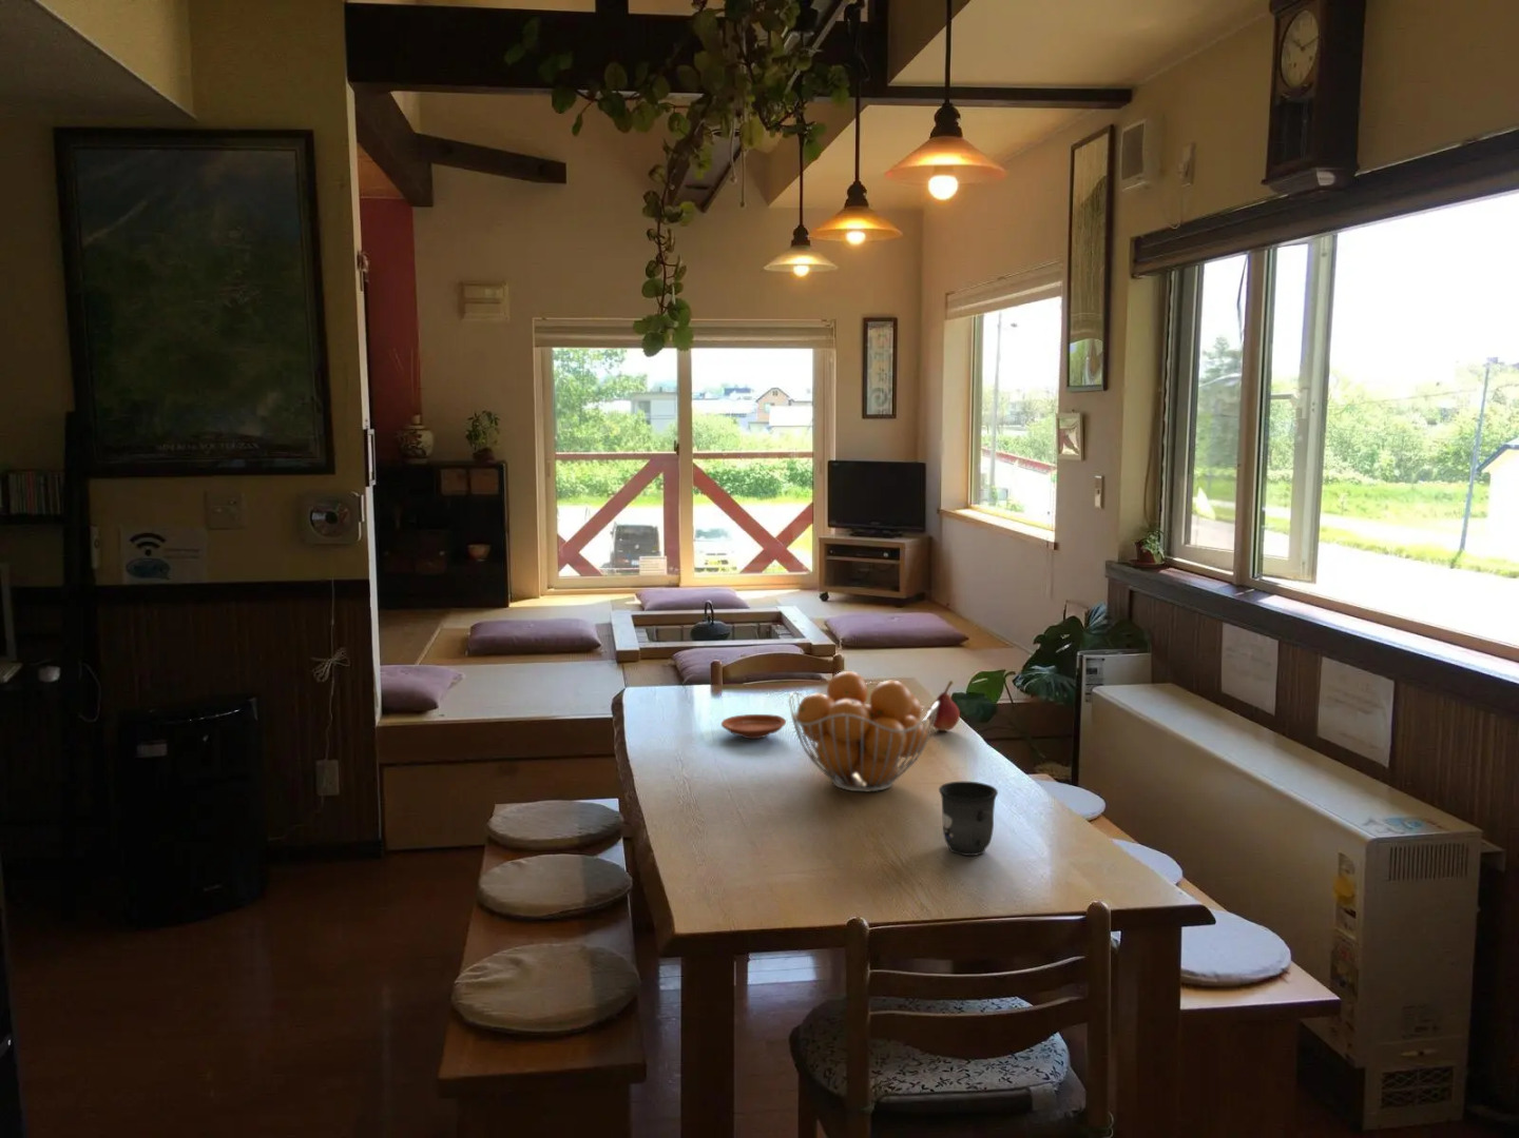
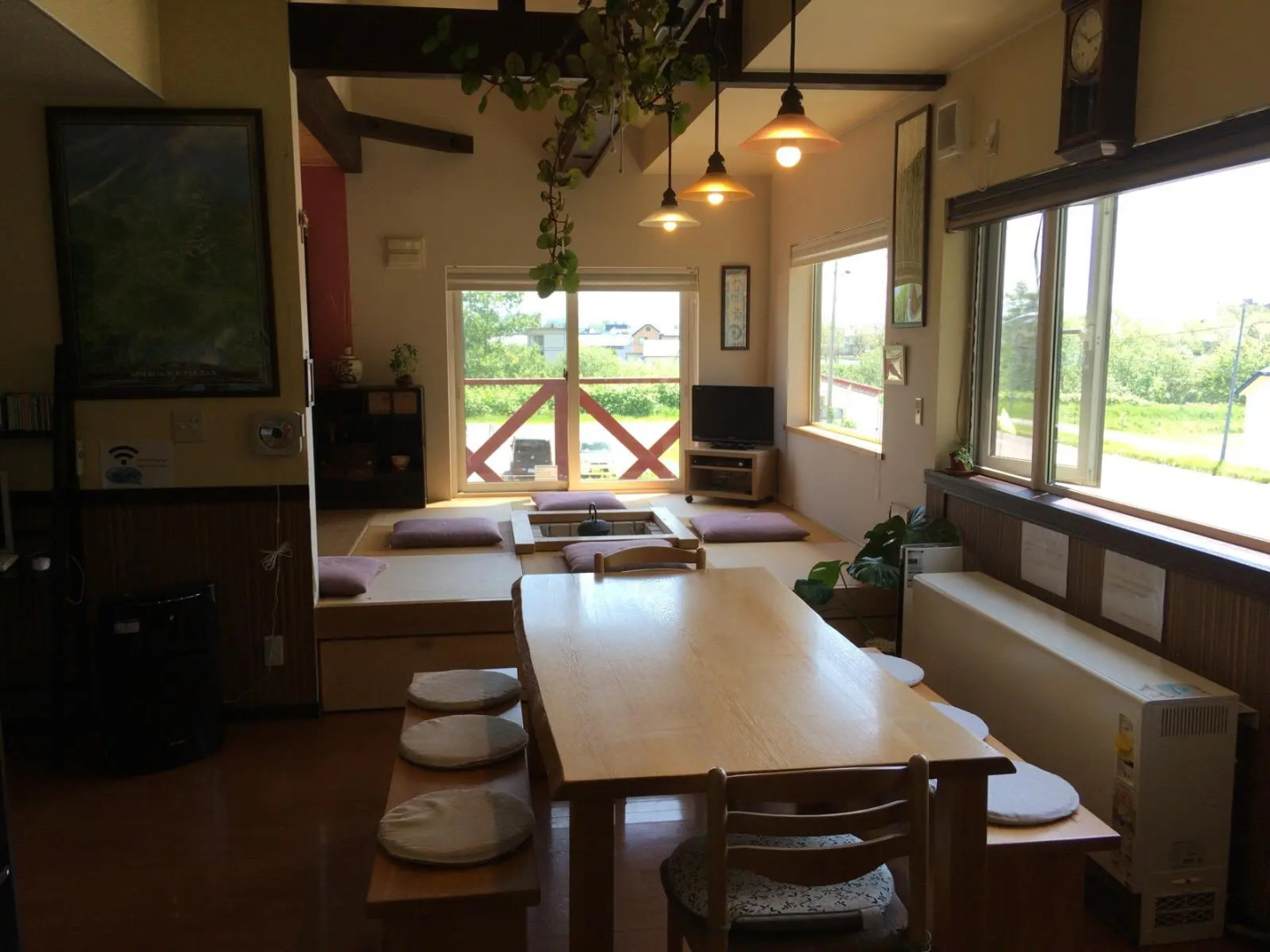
- mug (972, 822)
- plate (754, 727)
- fruit basket (862, 729)
- fruit (942, 704)
